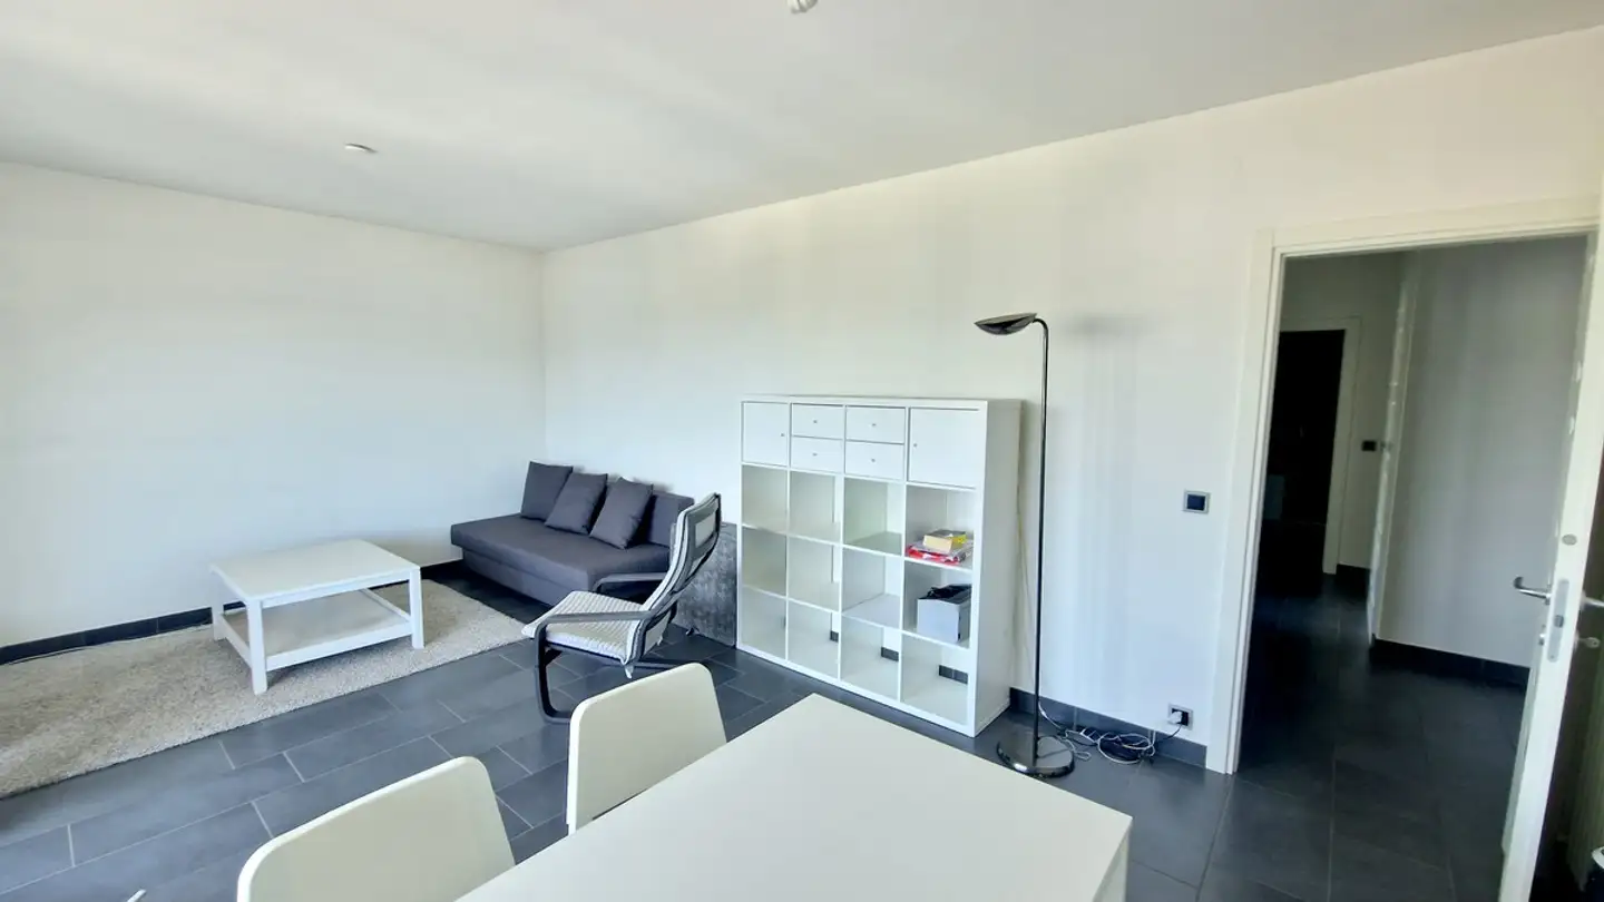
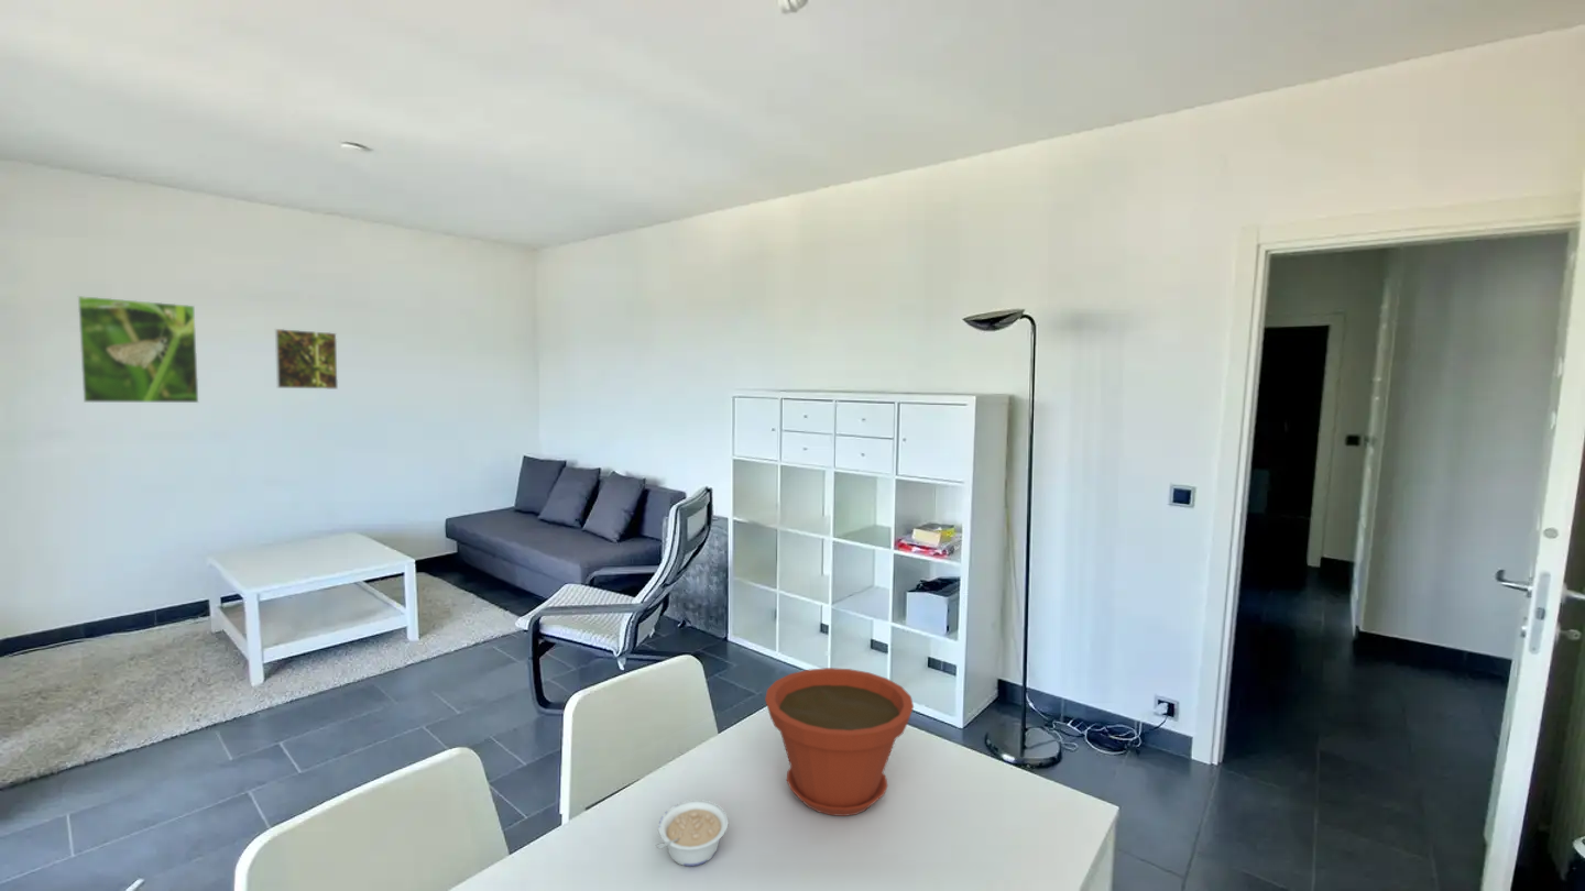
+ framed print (141, 352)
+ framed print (307, 360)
+ legume (692, 835)
+ plant pot (837, 745)
